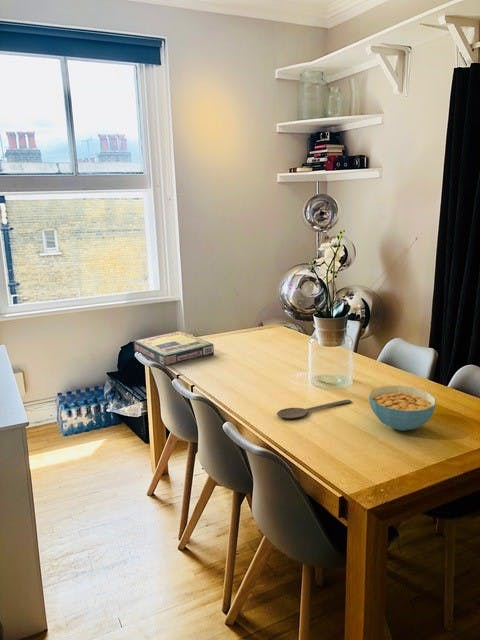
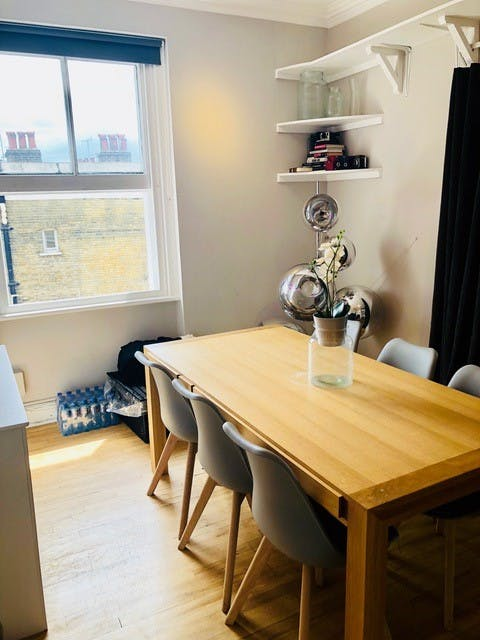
- video game box (173, 347)
- wooden spoon (315, 407)
- cereal bowl (401, 412)
